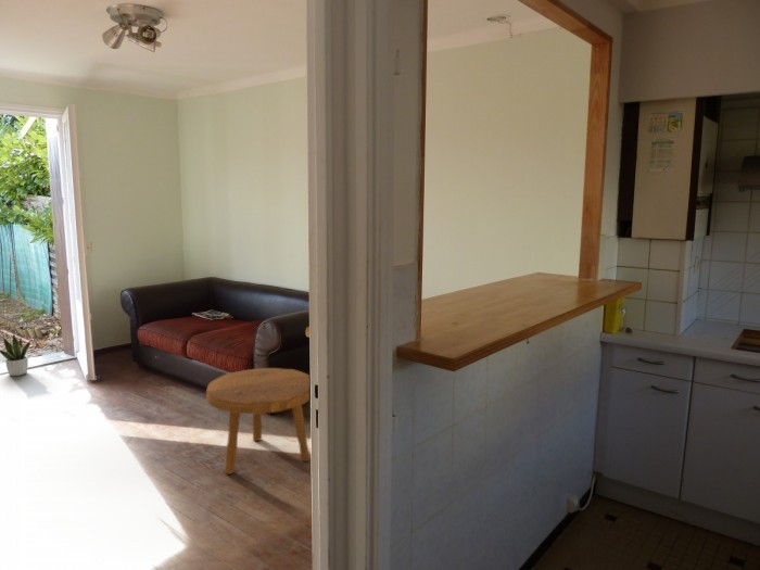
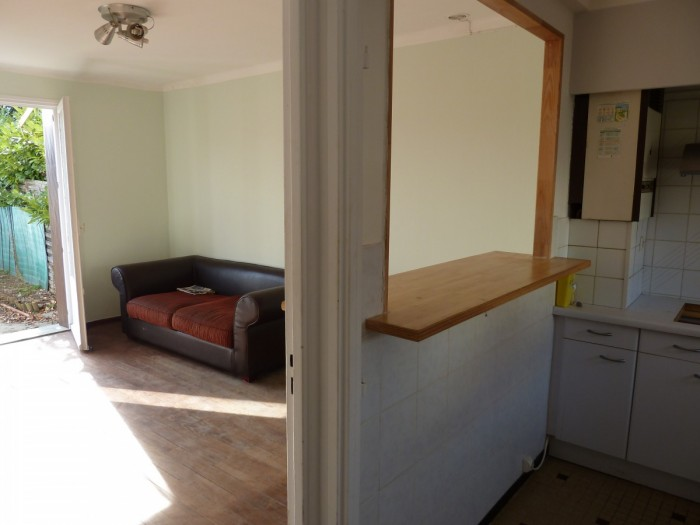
- potted plant (16, 353)
- footstool (261, 420)
